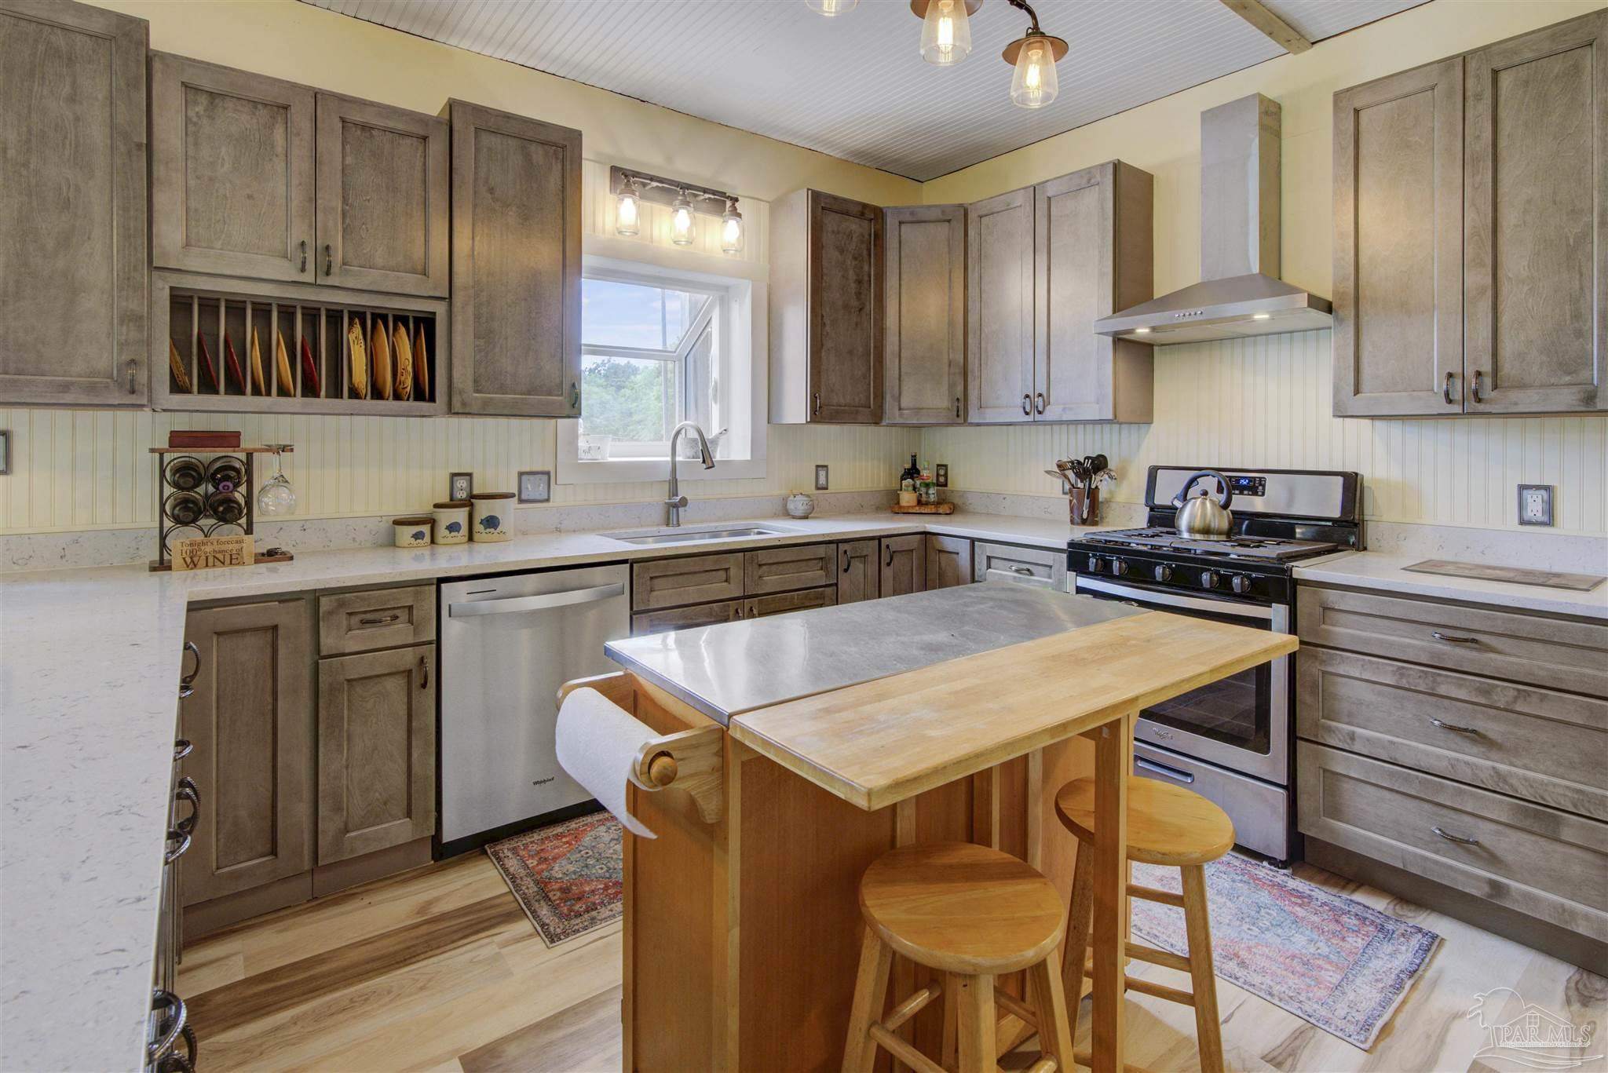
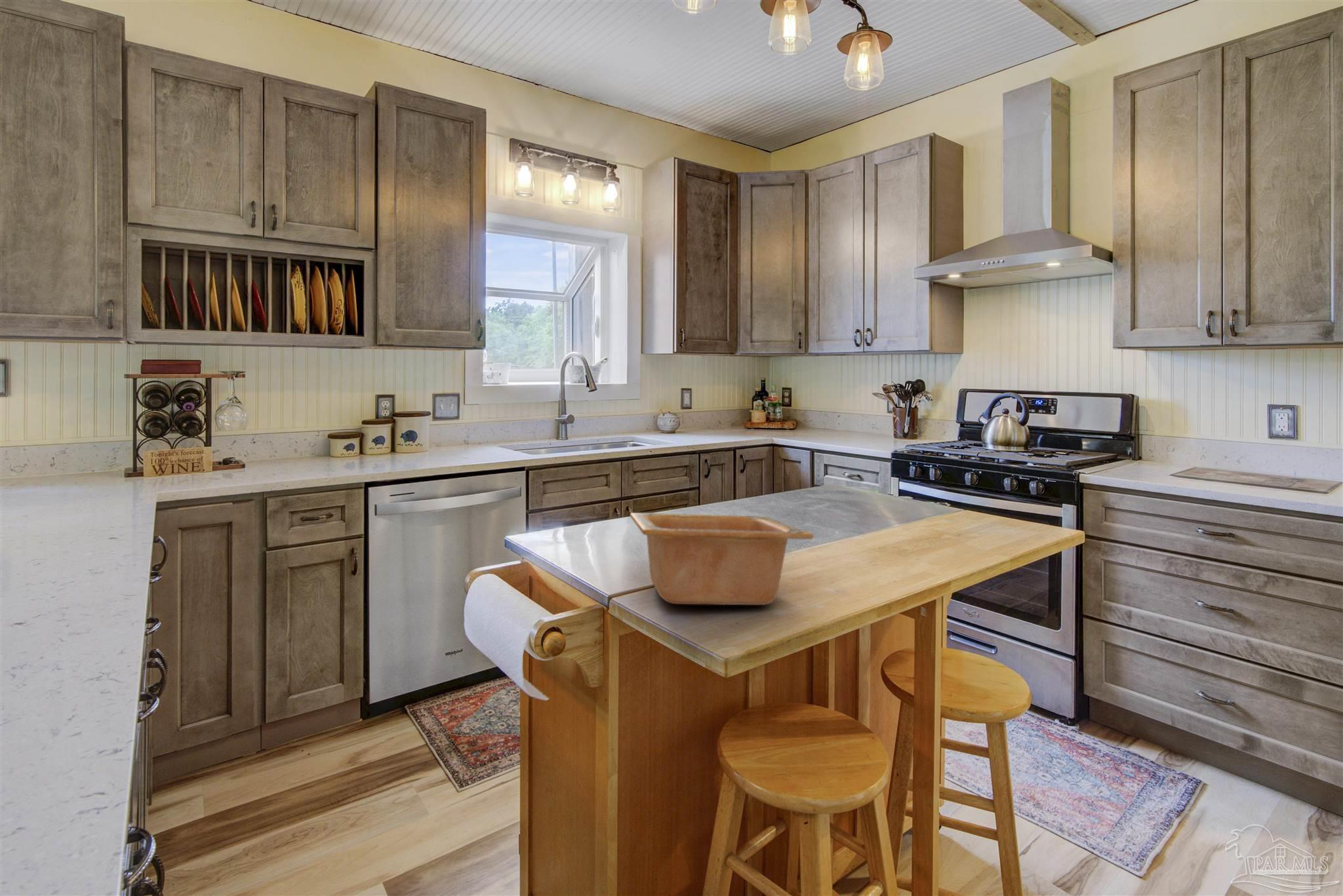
+ serving bowl (713, 557)
